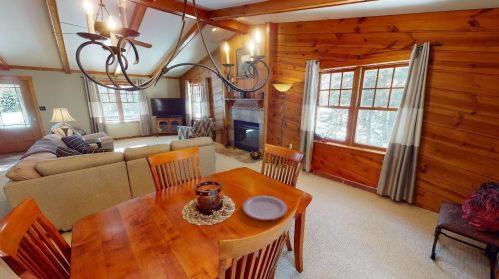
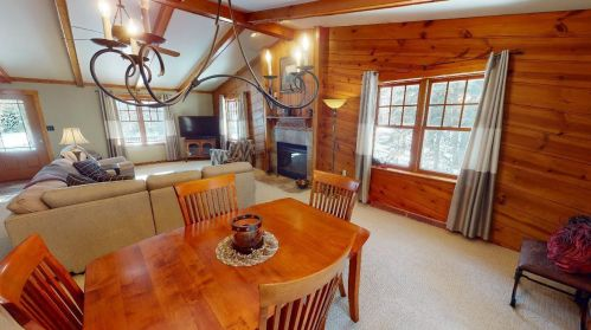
- plate (264, 207)
